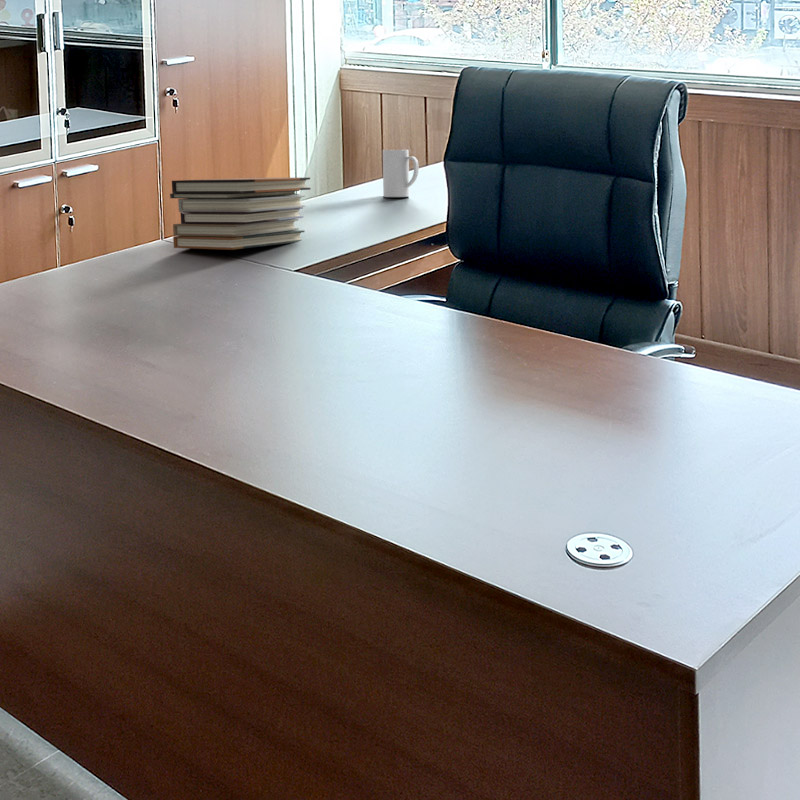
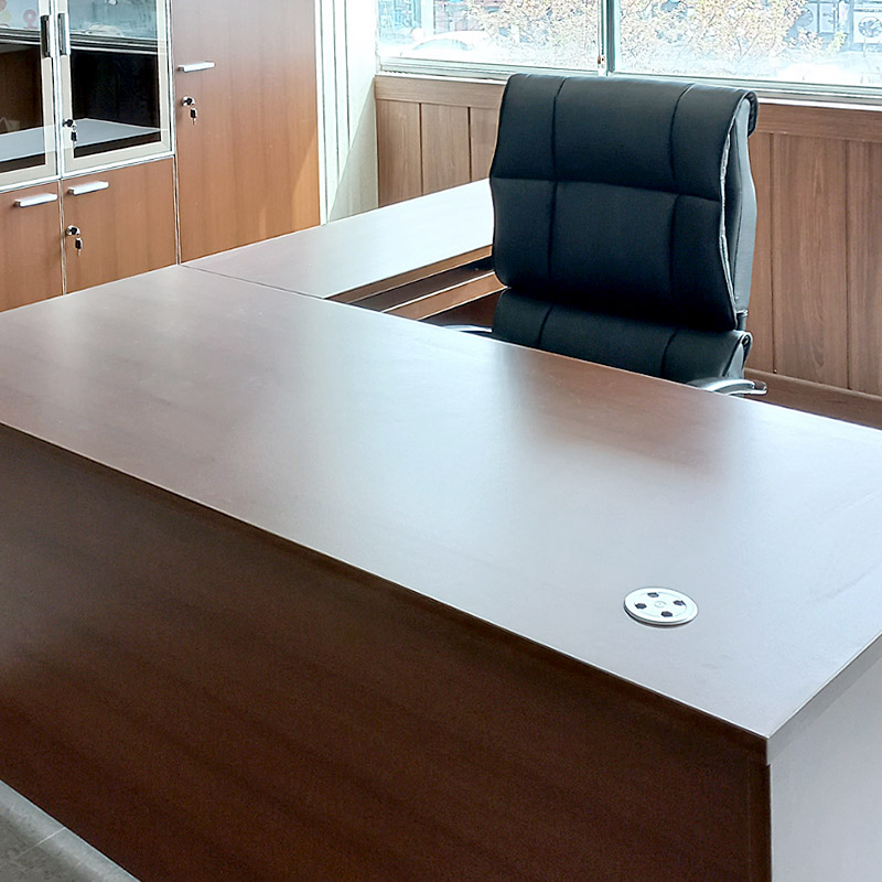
- mug (401, 173)
- book stack (243, 211)
